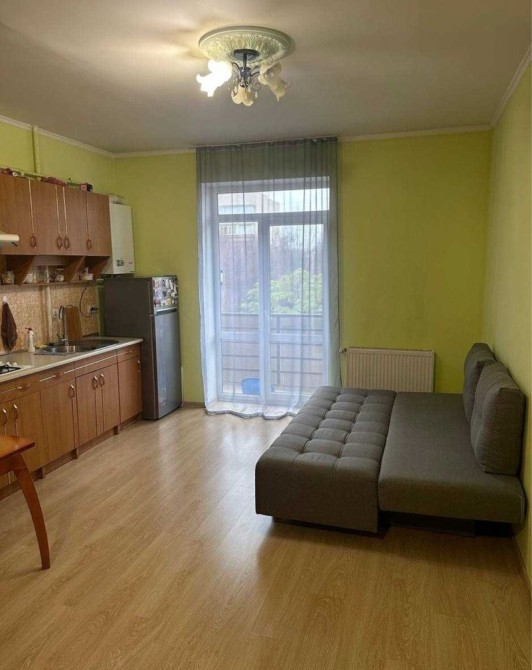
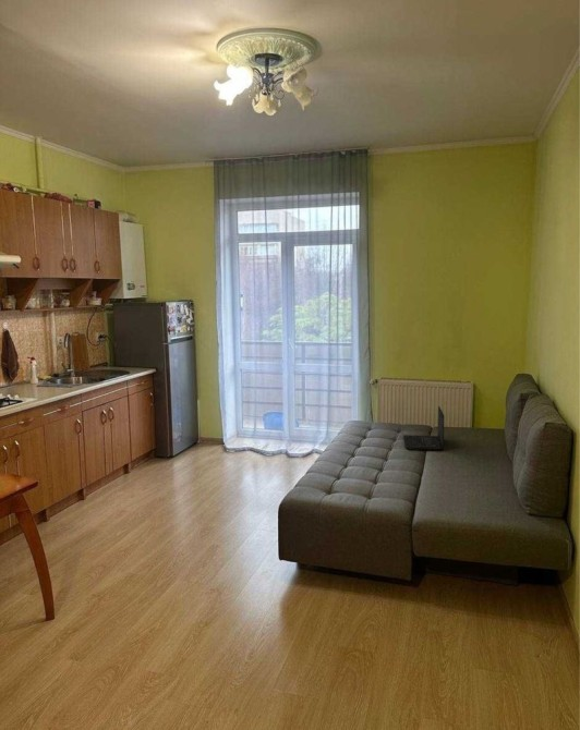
+ laptop (422, 436)
